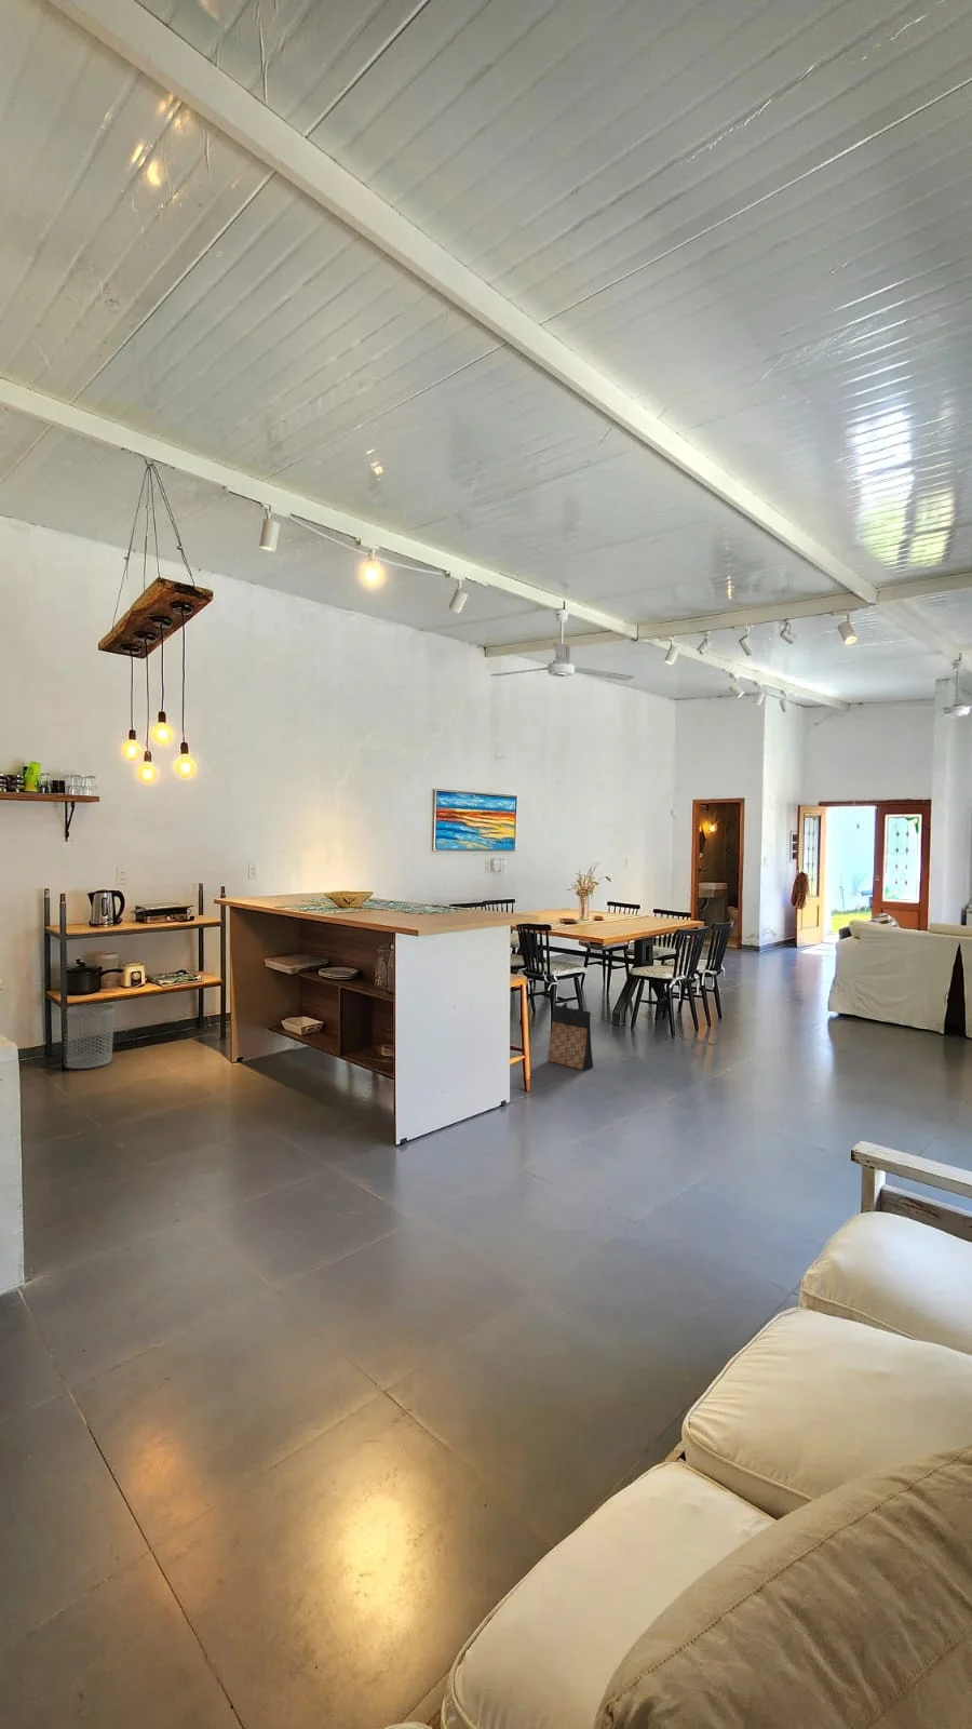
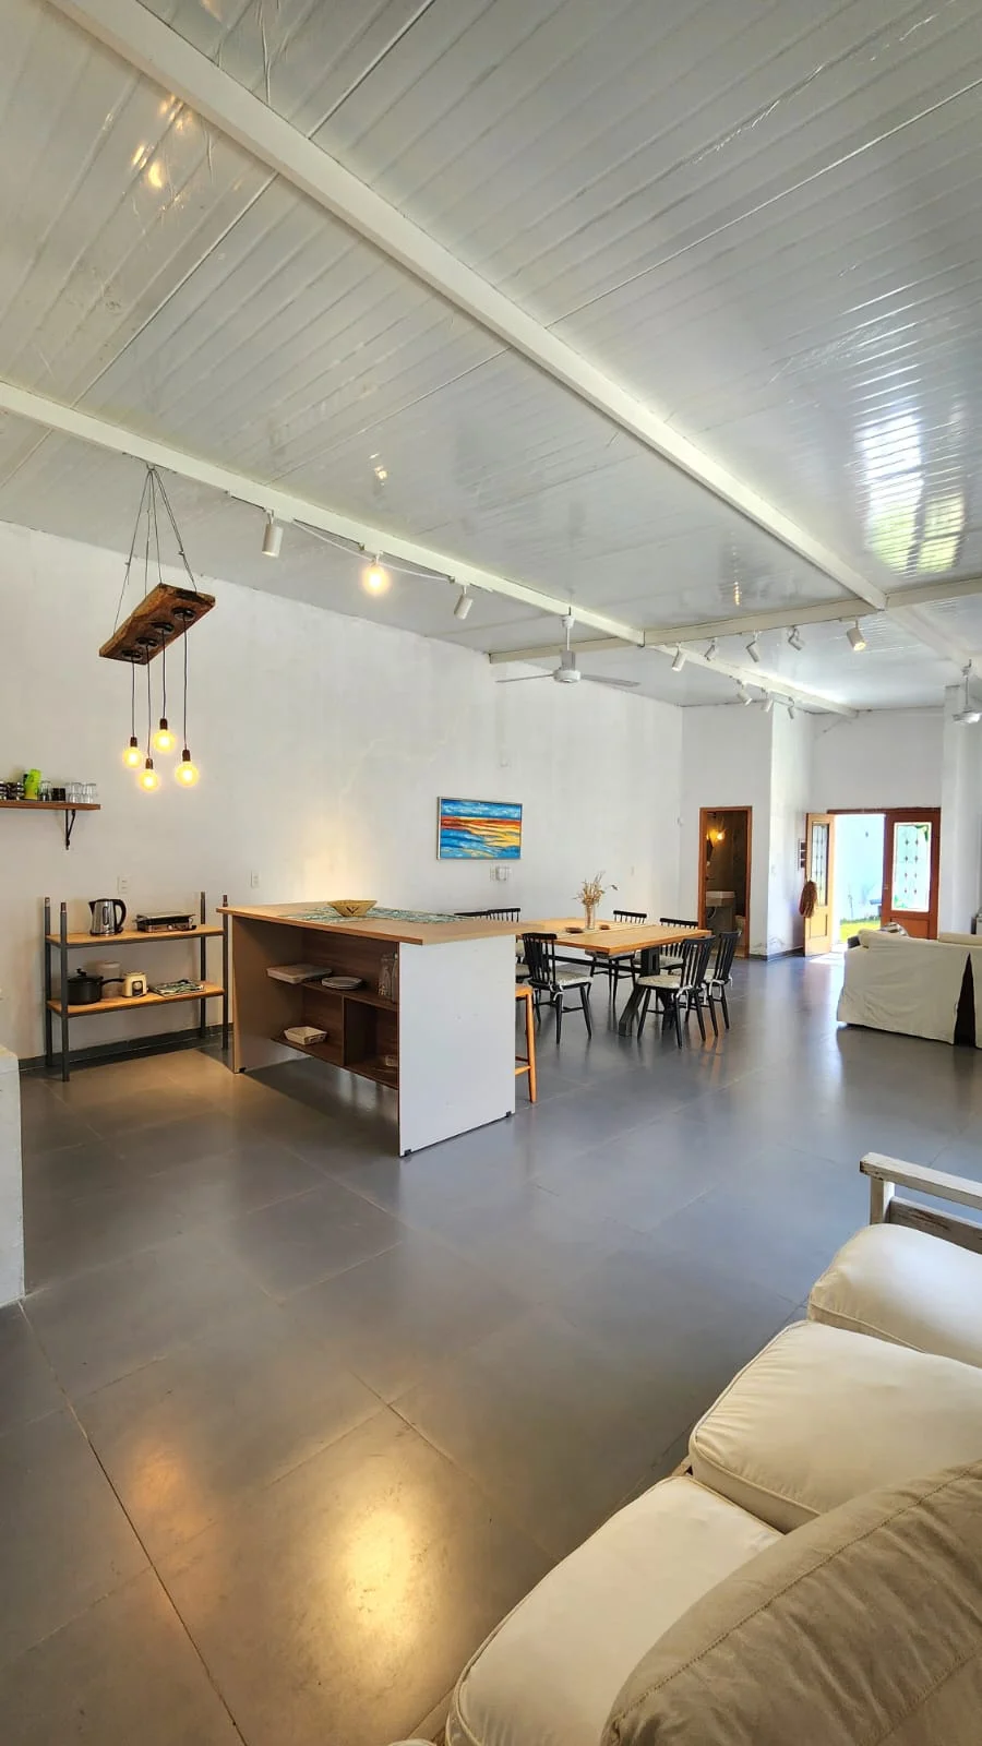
- waste bin (88, 1036)
- bag (570, 1033)
